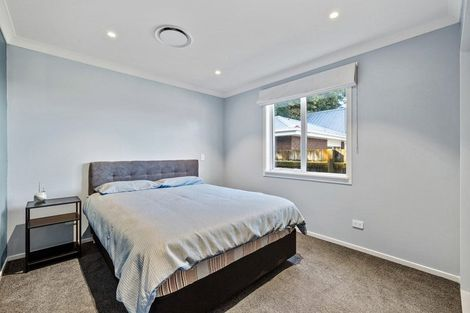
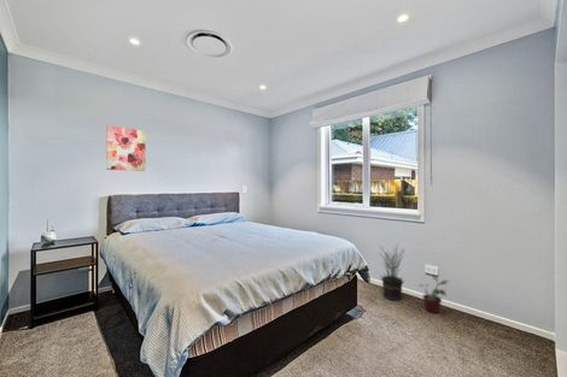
+ wall art (127, 149)
+ potted plant (436, 291)
+ potted plant (392, 270)
